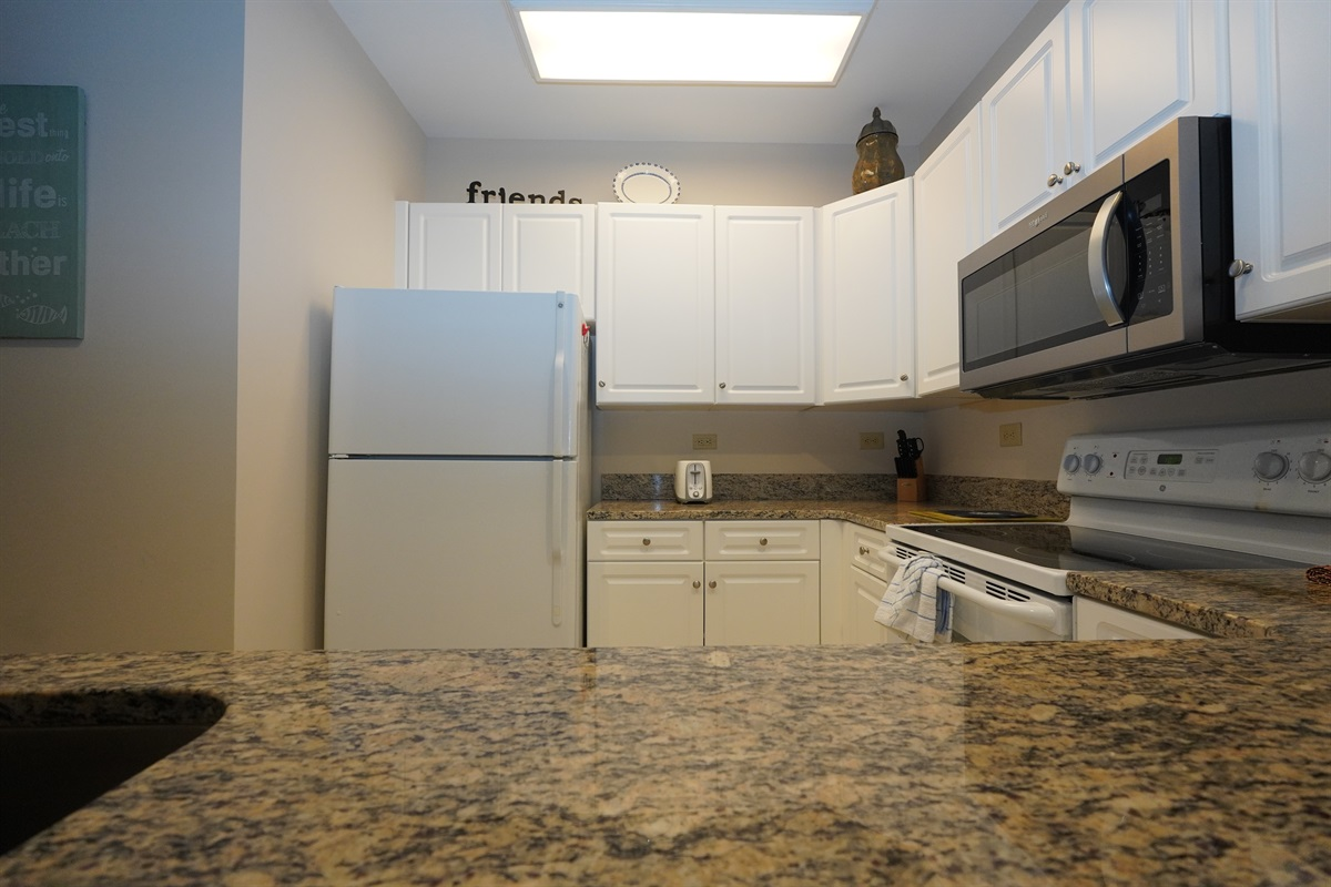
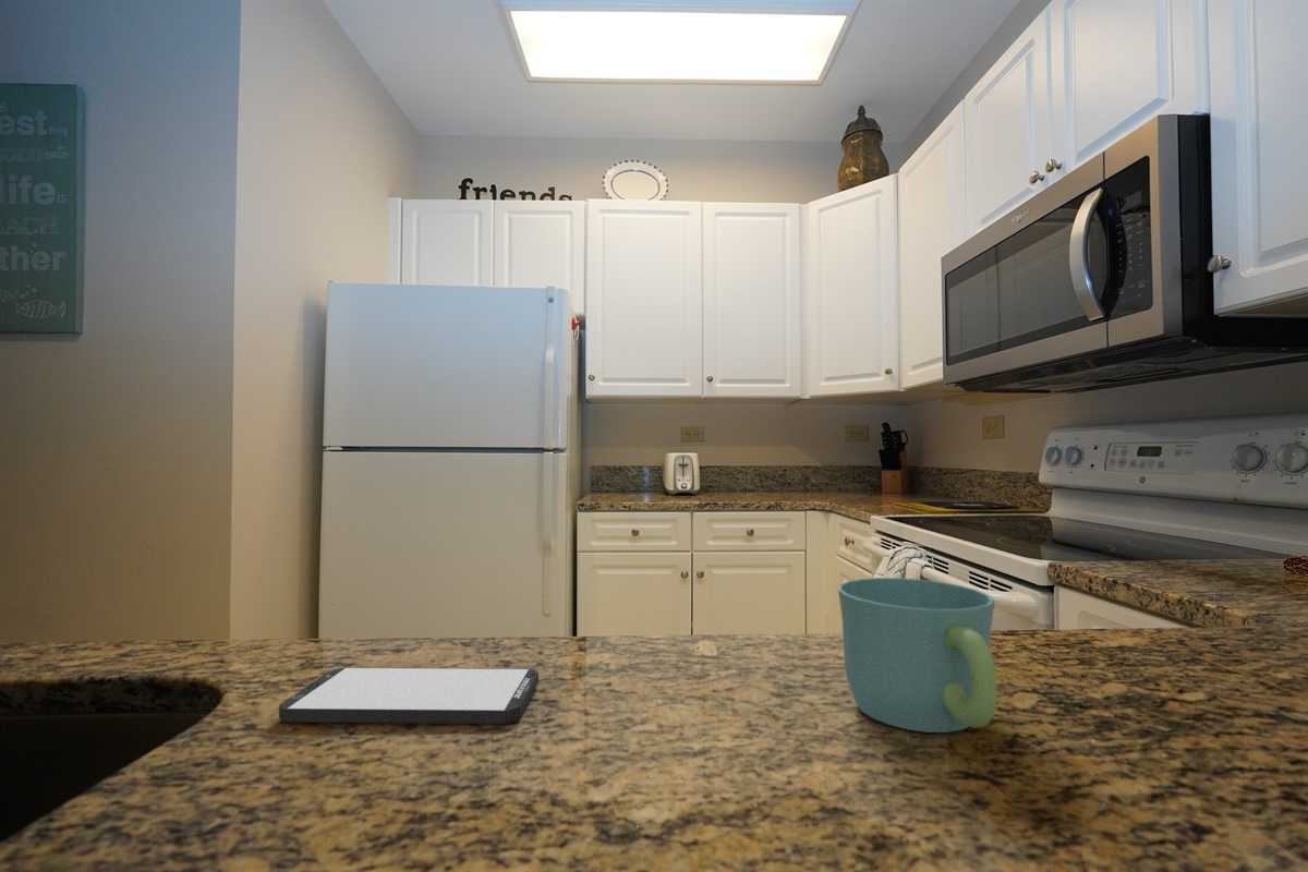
+ smartphone (417, 693)
+ mug (925, 656)
